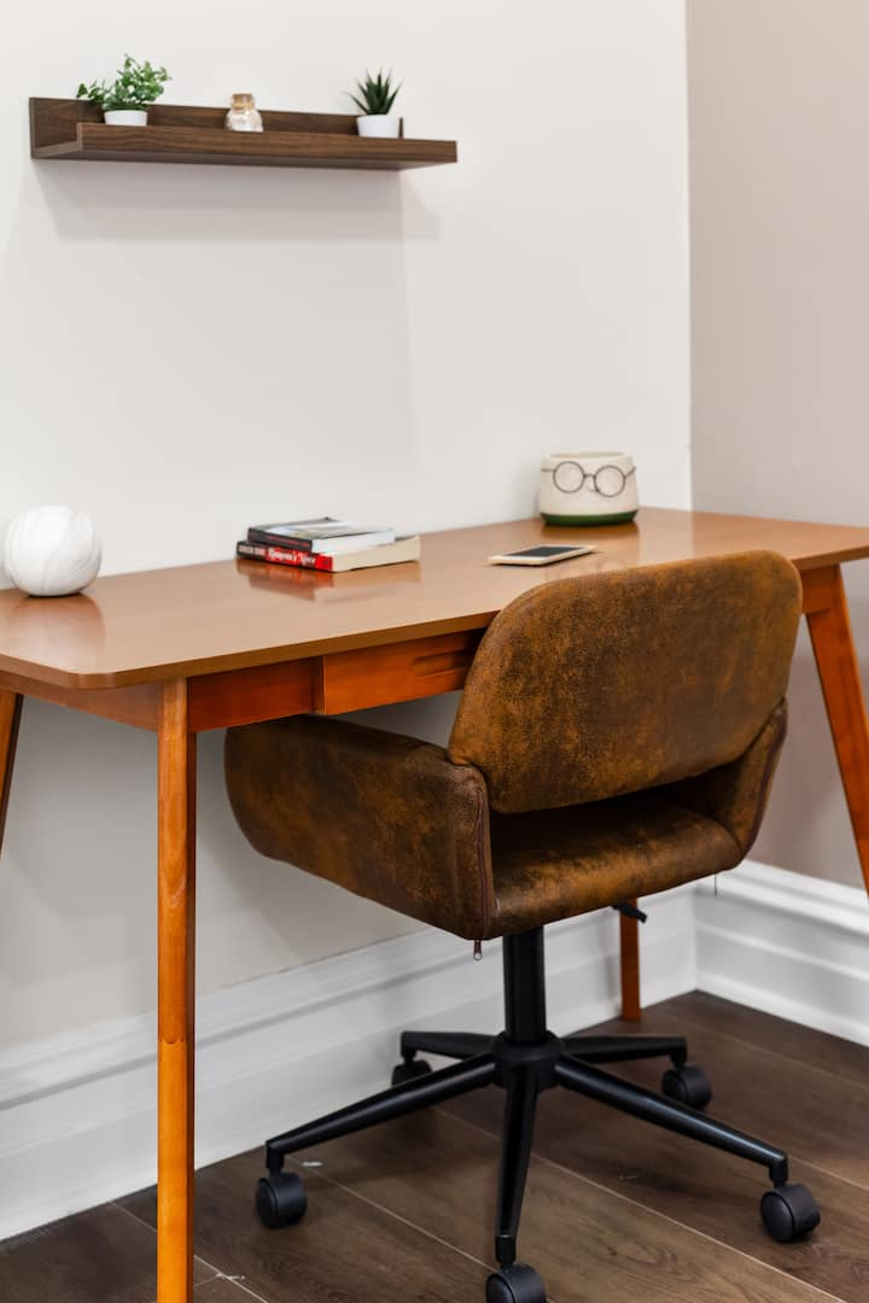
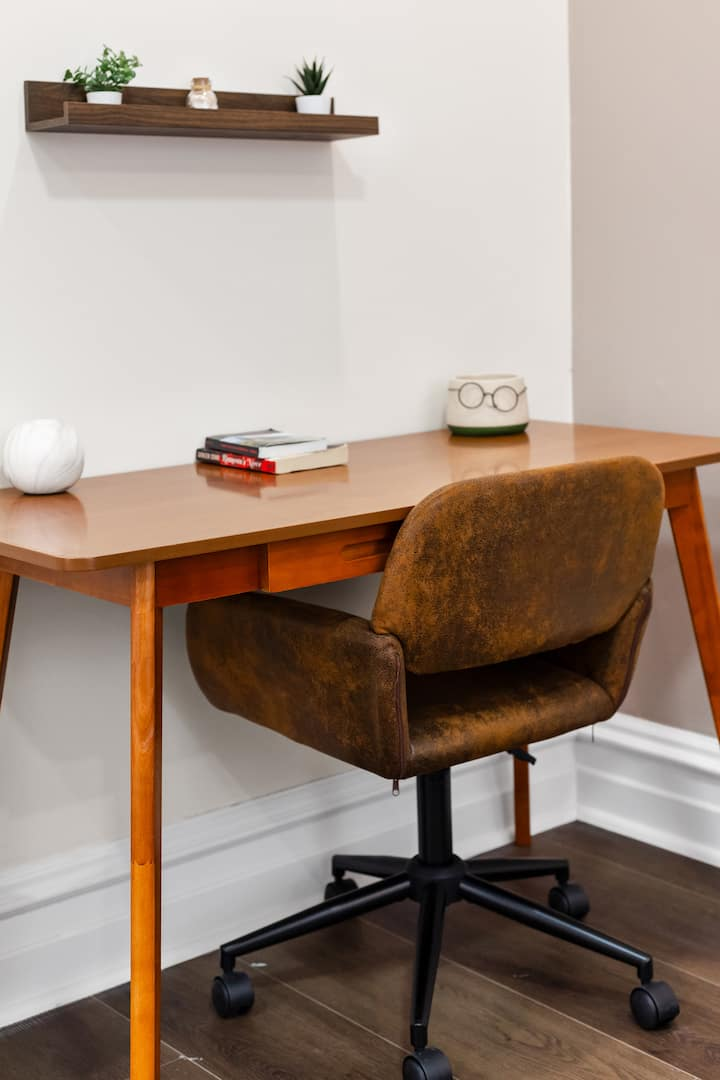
- cell phone (543, 554)
